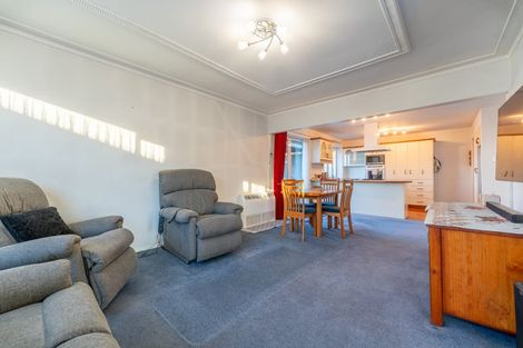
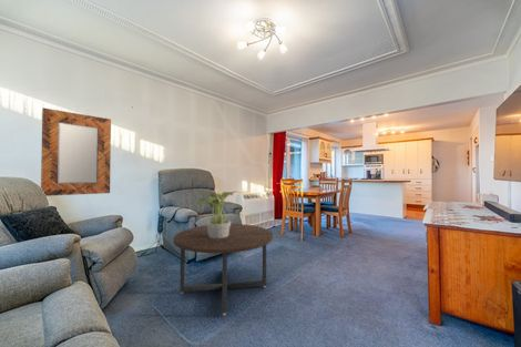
+ home mirror (79, 154)
+ coffee table (224, 262)
+ potted plant (218, 213)
